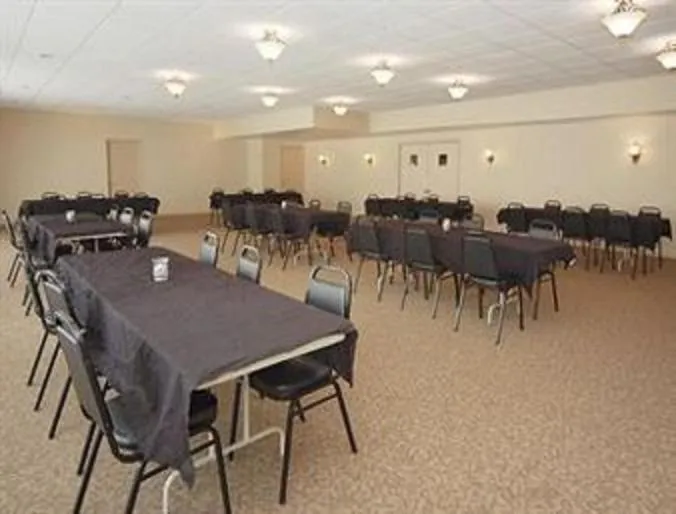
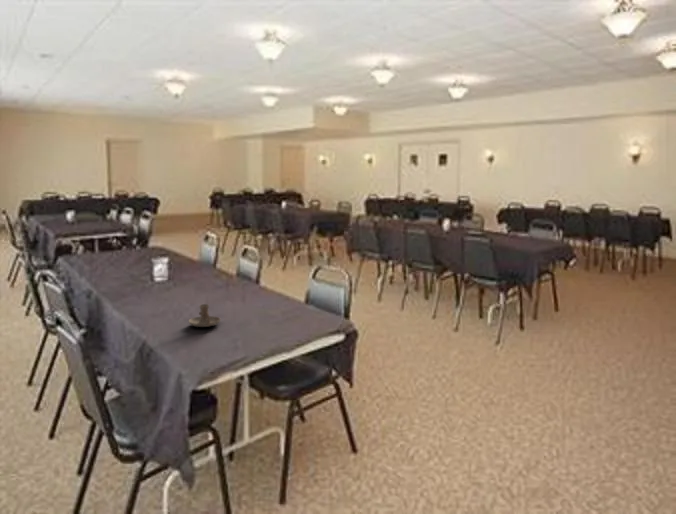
+ candle holder (205, 316)
